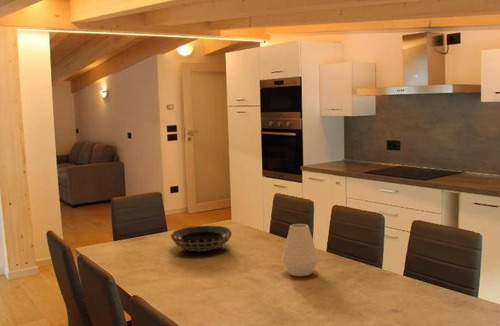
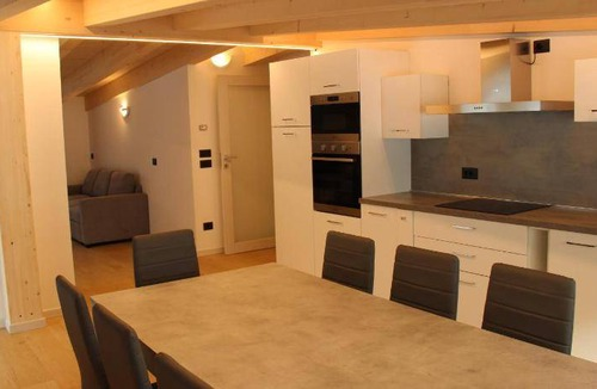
- vase (299, 249)
- decorative bowl (201, 240)
